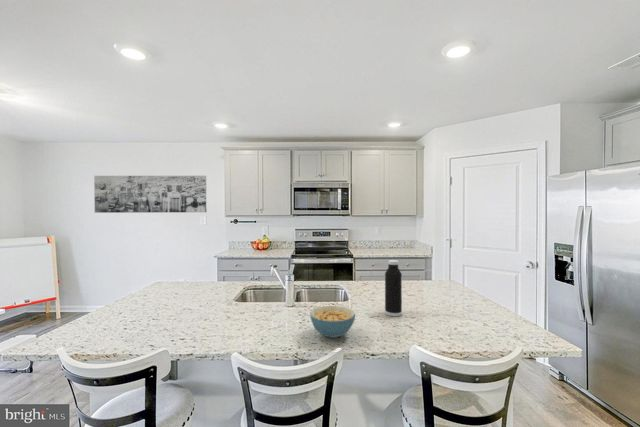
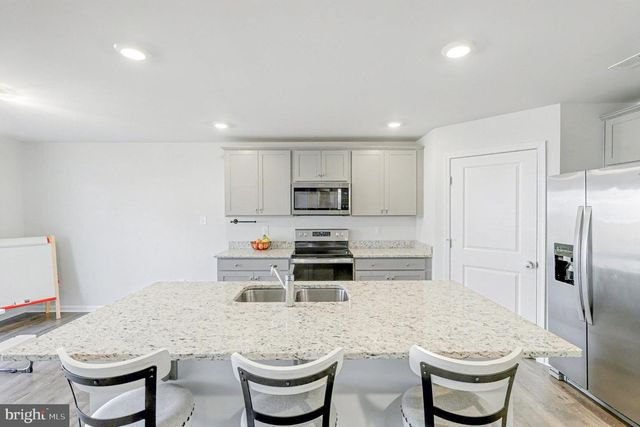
- water bottle (393, 287)
- wall art (150, 194)
- cereal bowl (332, 324)
